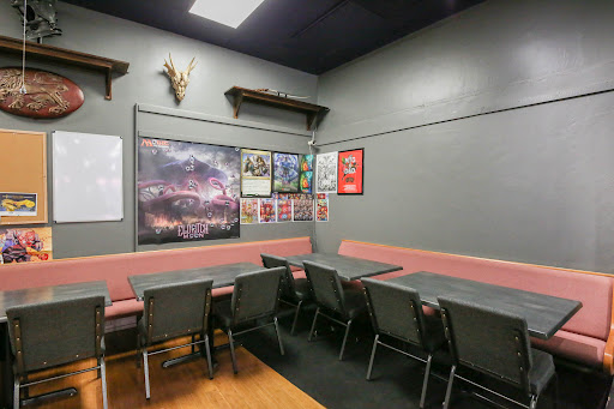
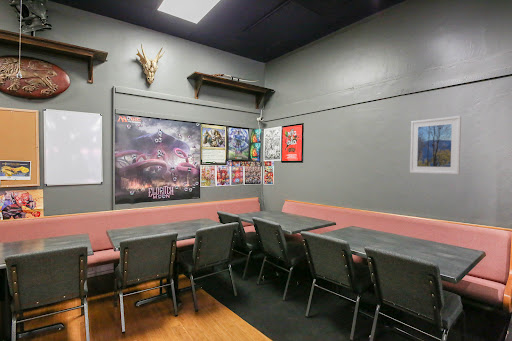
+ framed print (433, 146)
